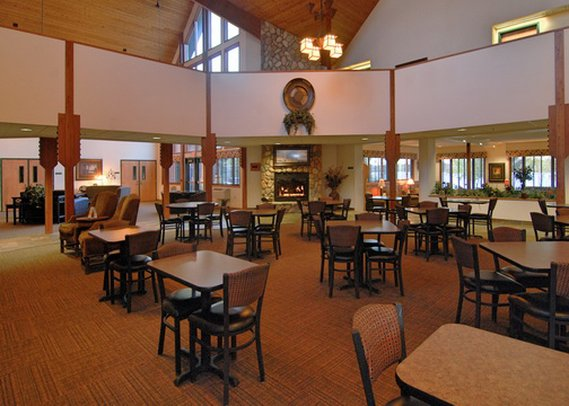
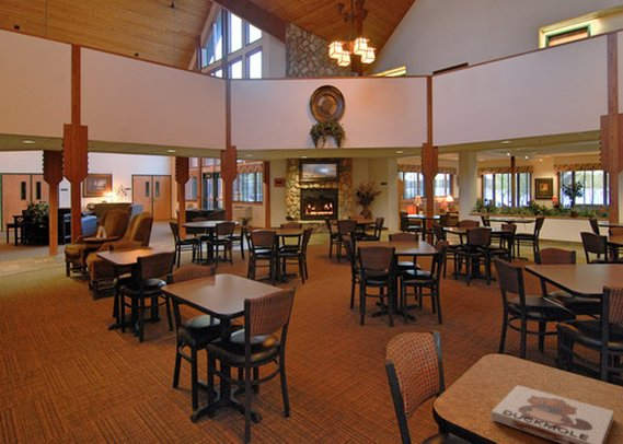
+ board game (552, 414)
